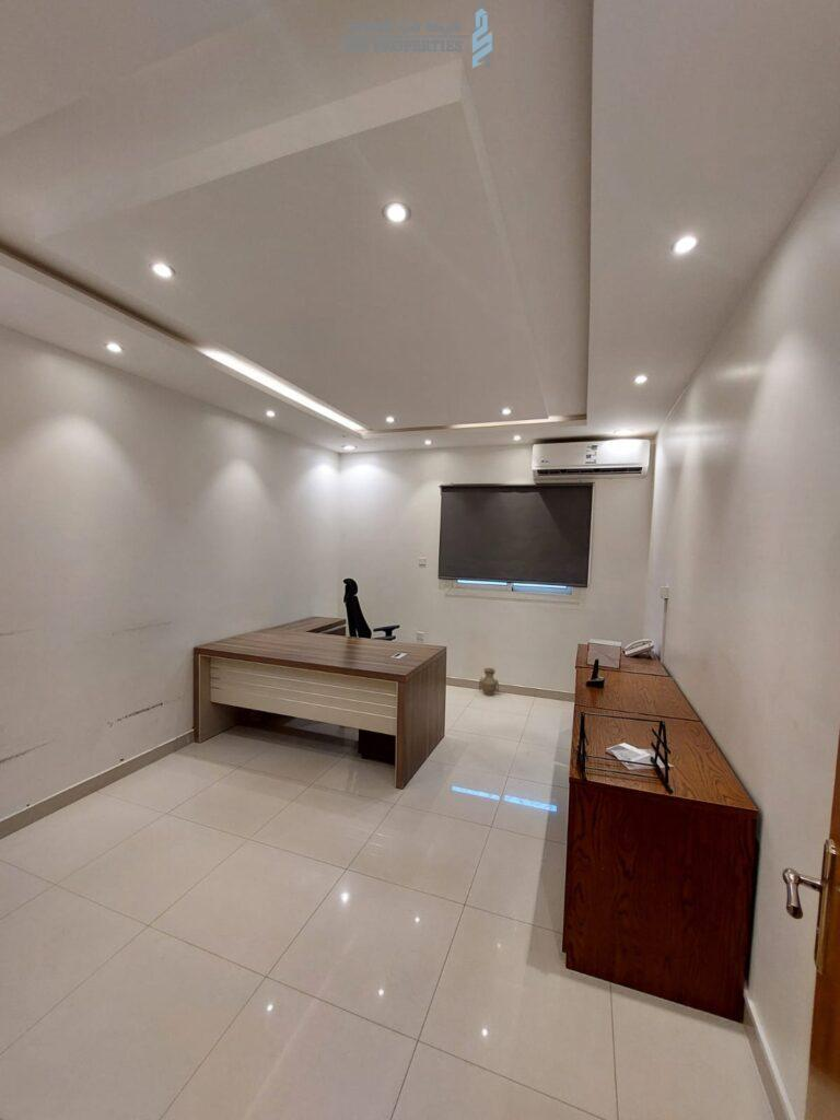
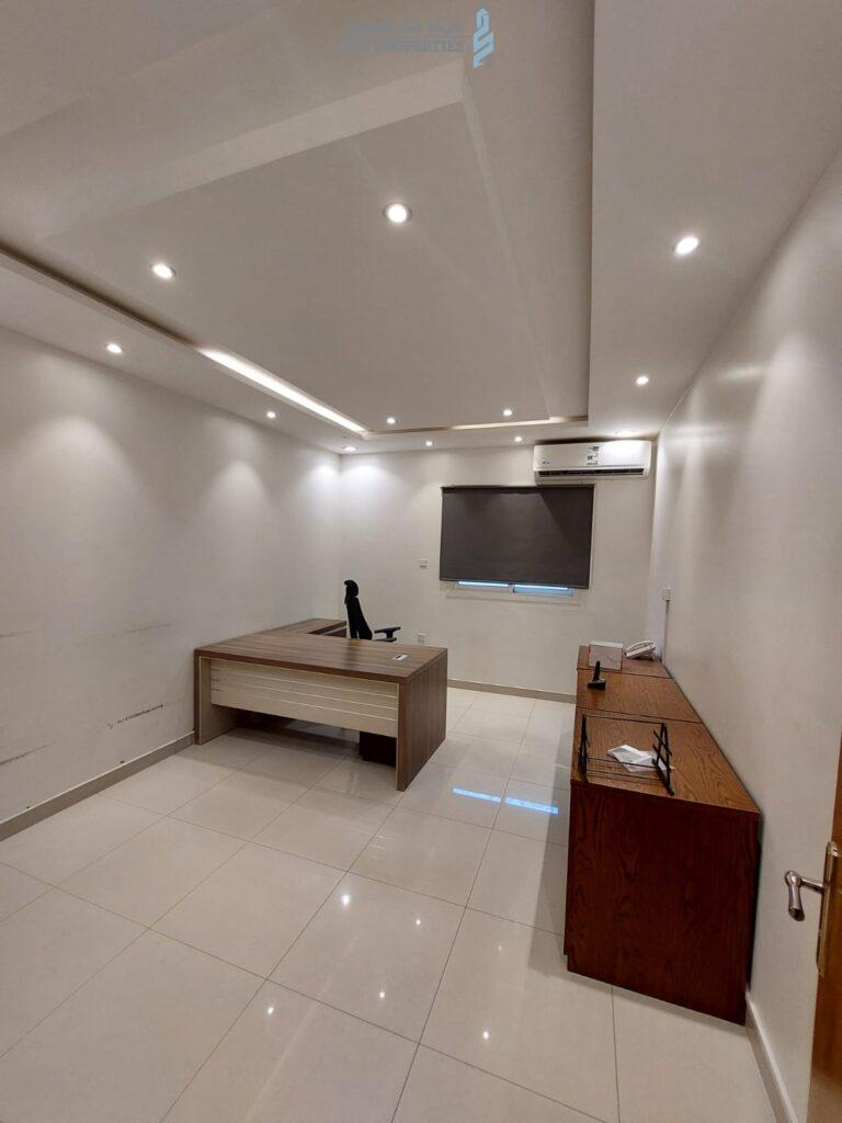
- vase (489, 680)
